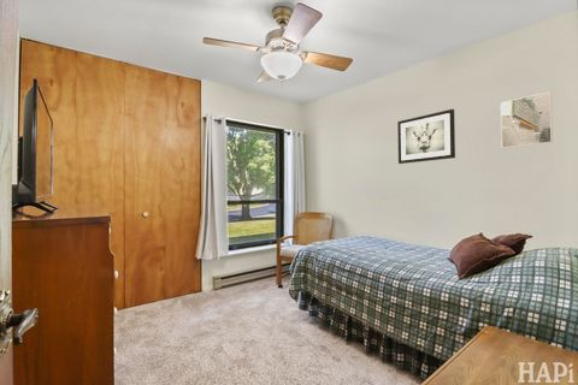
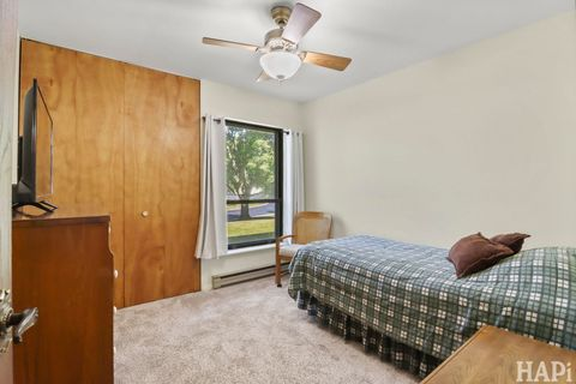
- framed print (525, 122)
- wall art (424, 138)
